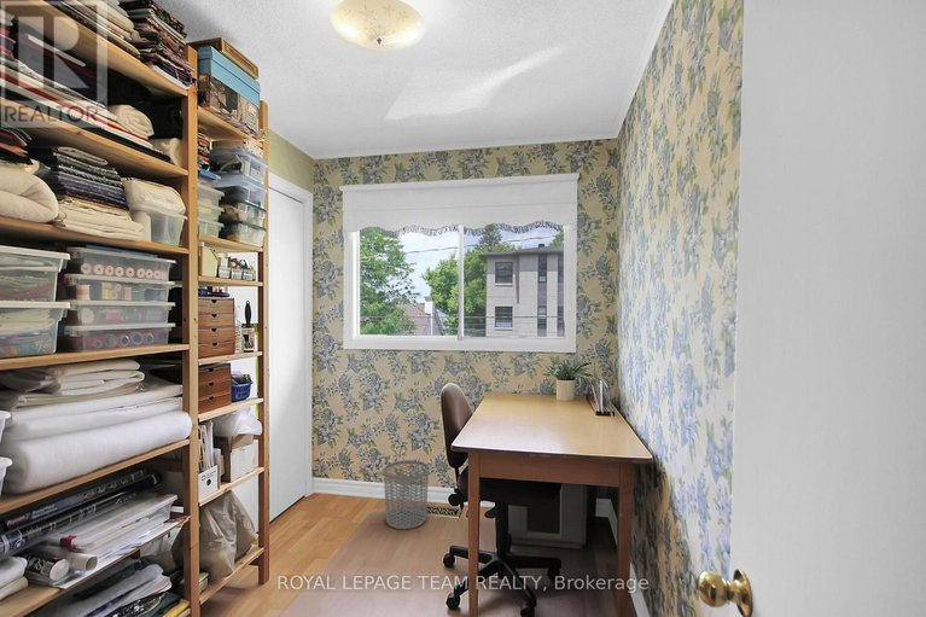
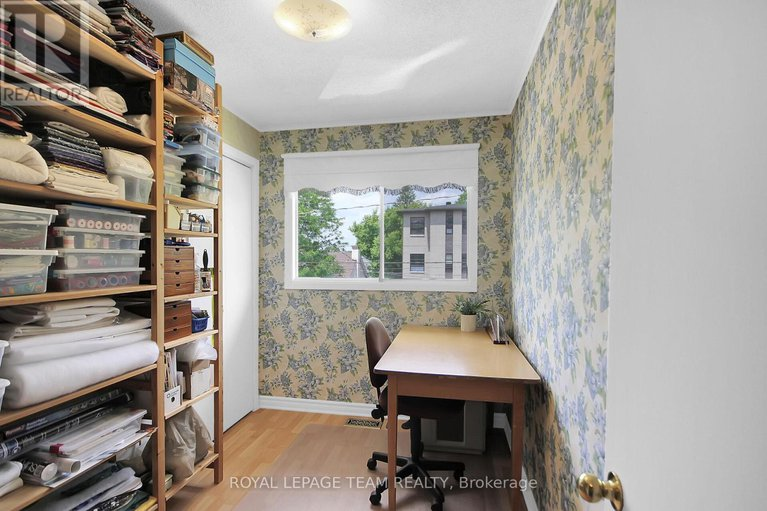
- waste bin (406, 494)
